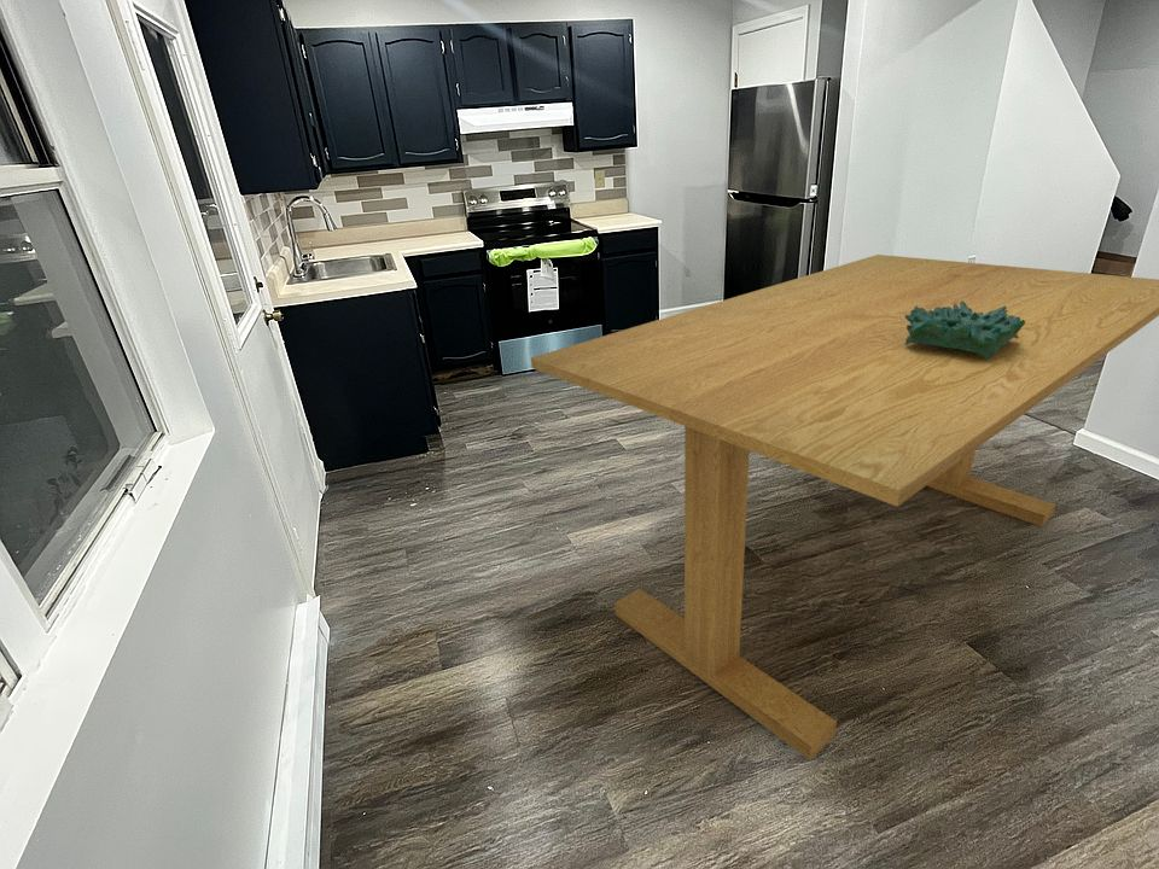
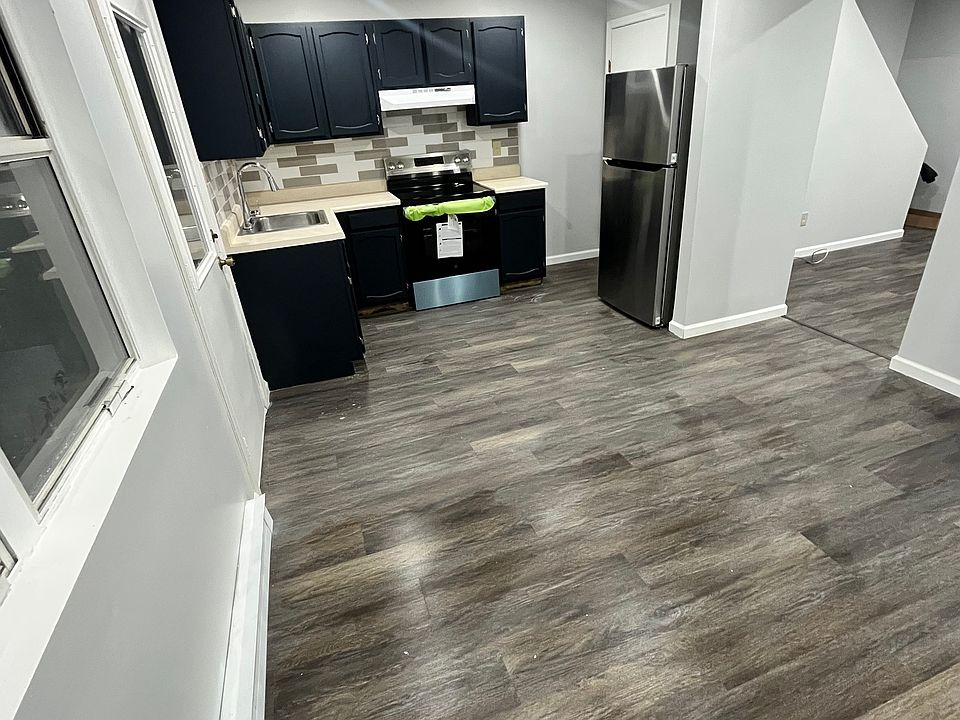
- decorative bowl (962, 327)
- dining table (866, 450)
